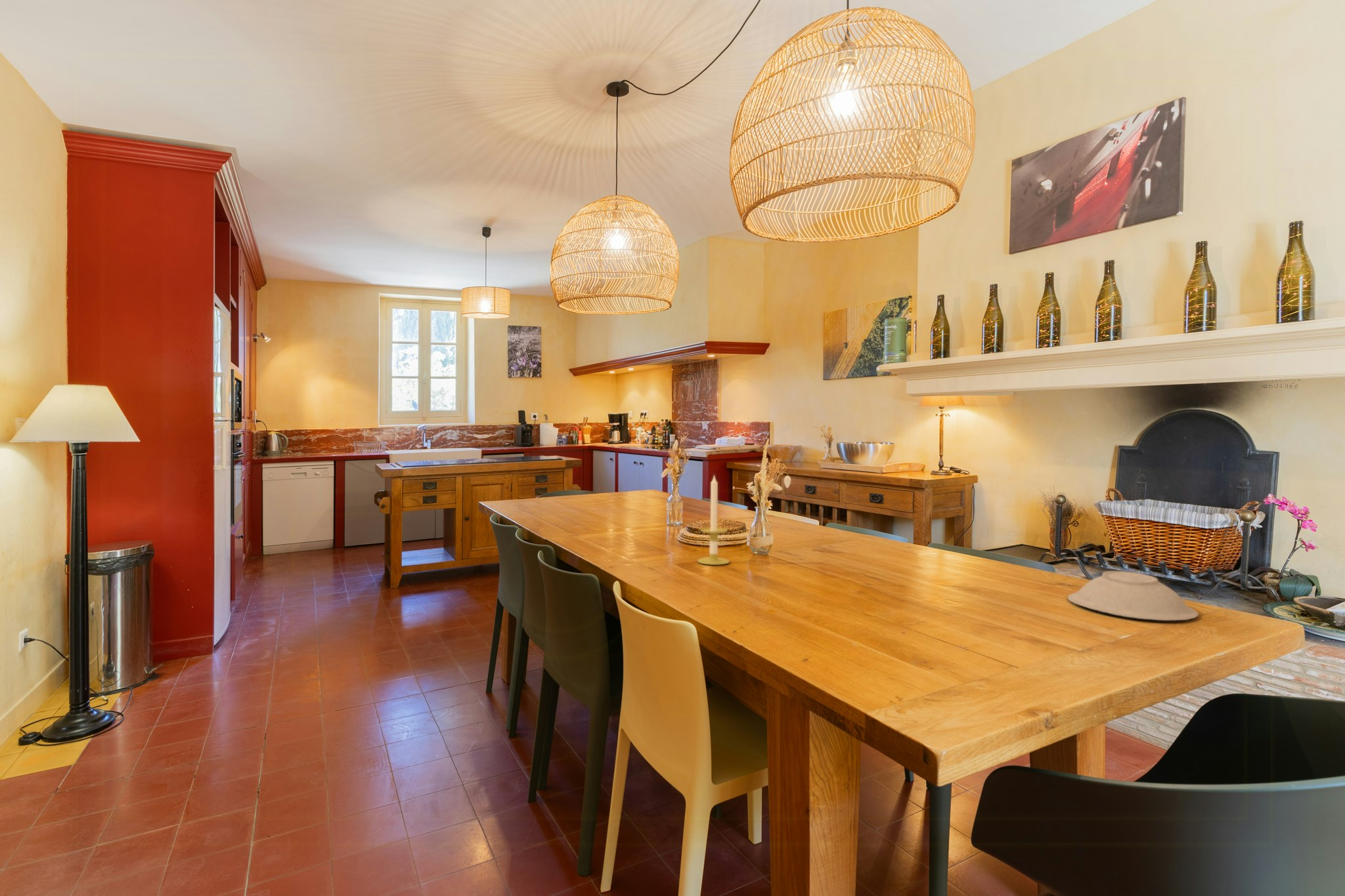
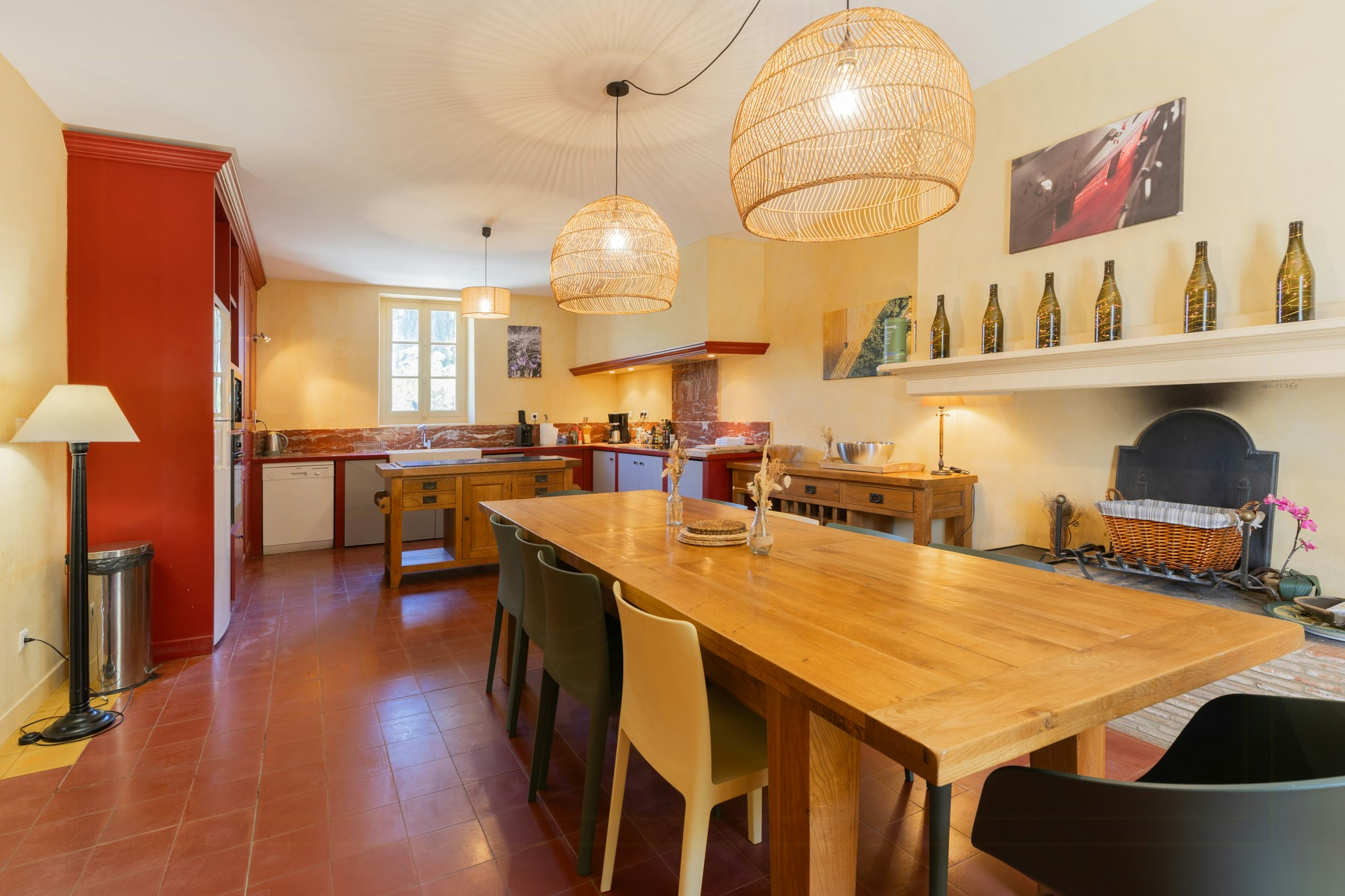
- bowl (1130, 591)
- candle (714, 518)
